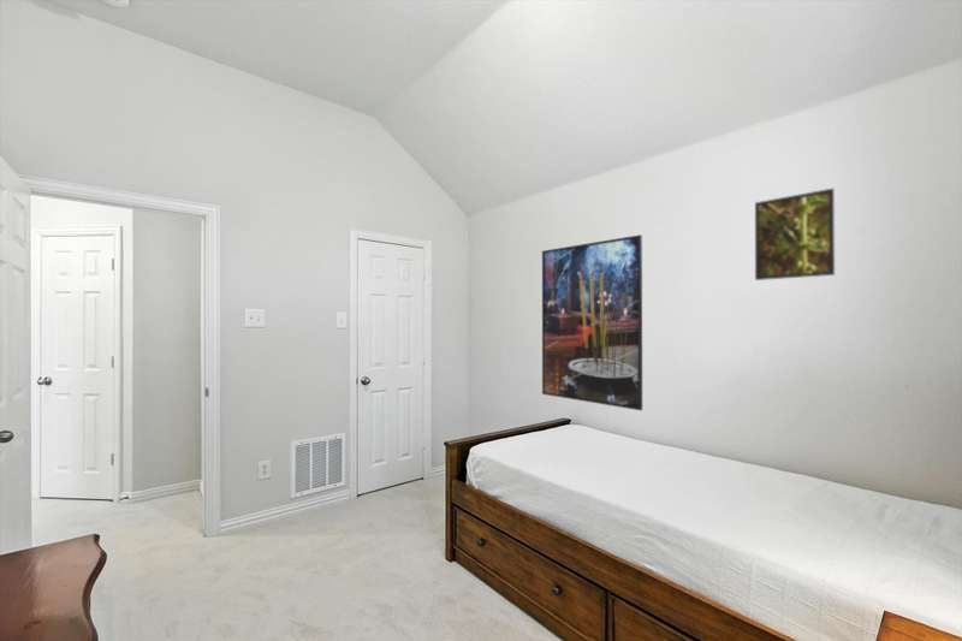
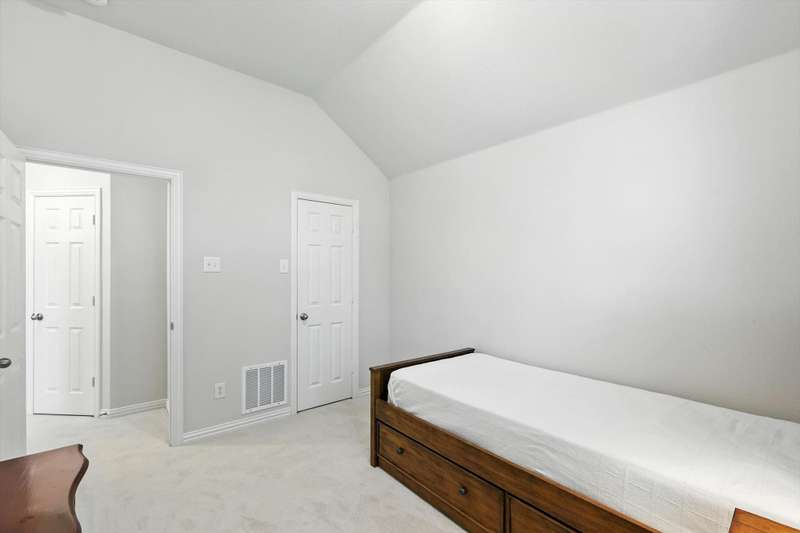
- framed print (587, 322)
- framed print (792, 236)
